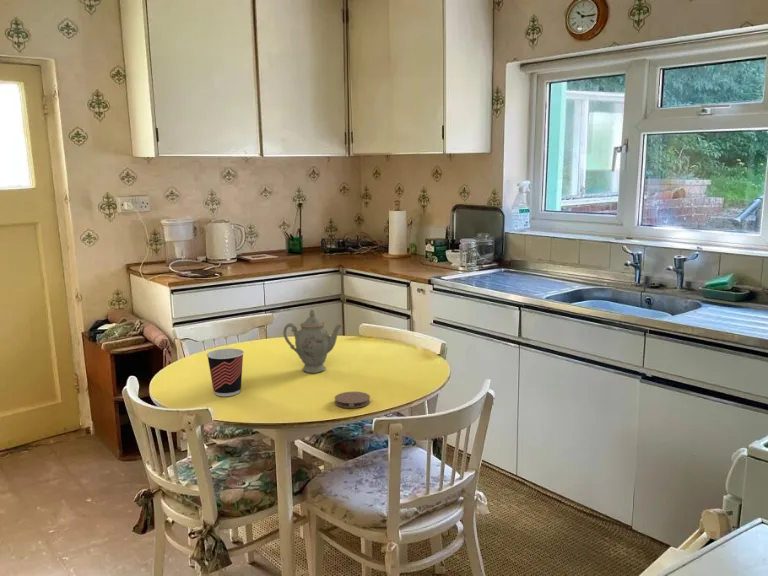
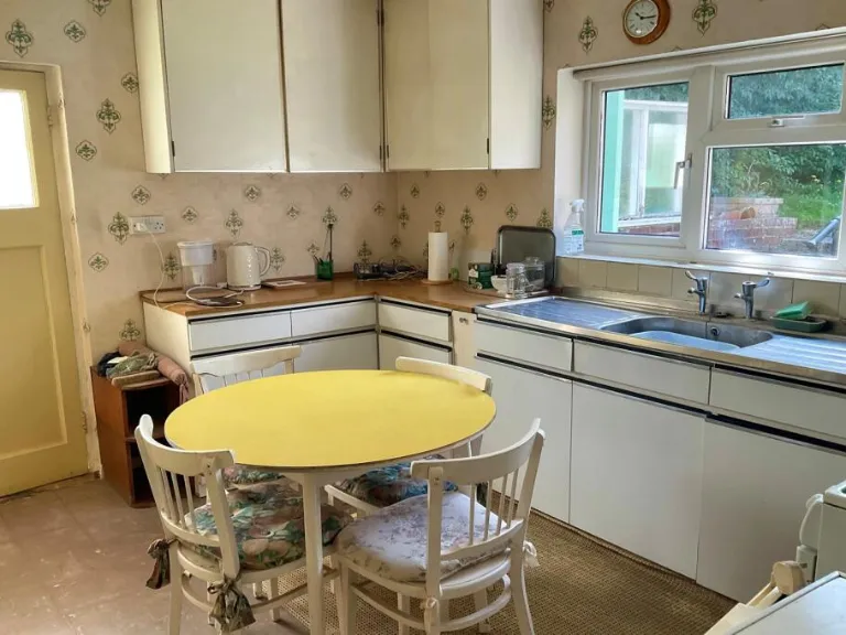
- chinaware (313, 339)
- cup (226, 372)
- coaster (352, 399)
